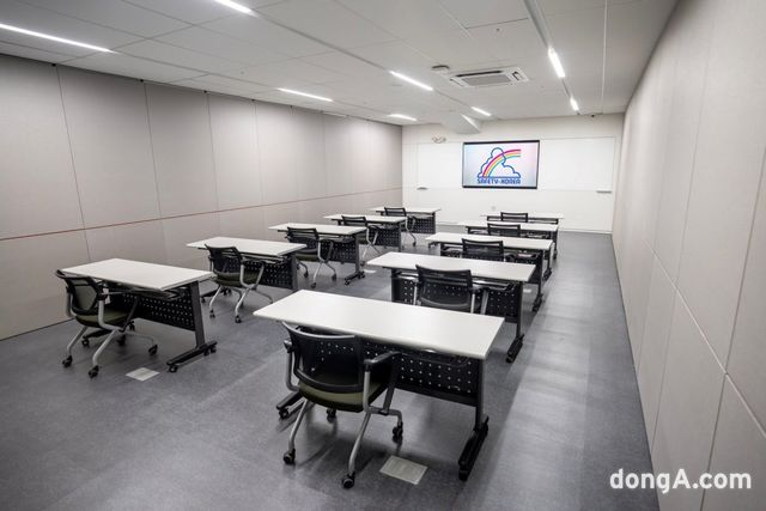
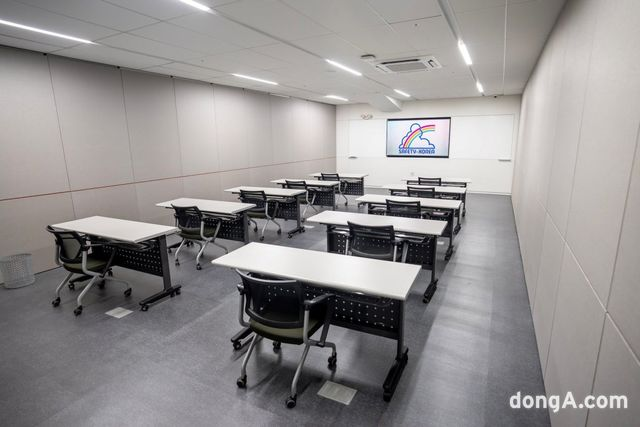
+ waste bin (17, 270)
